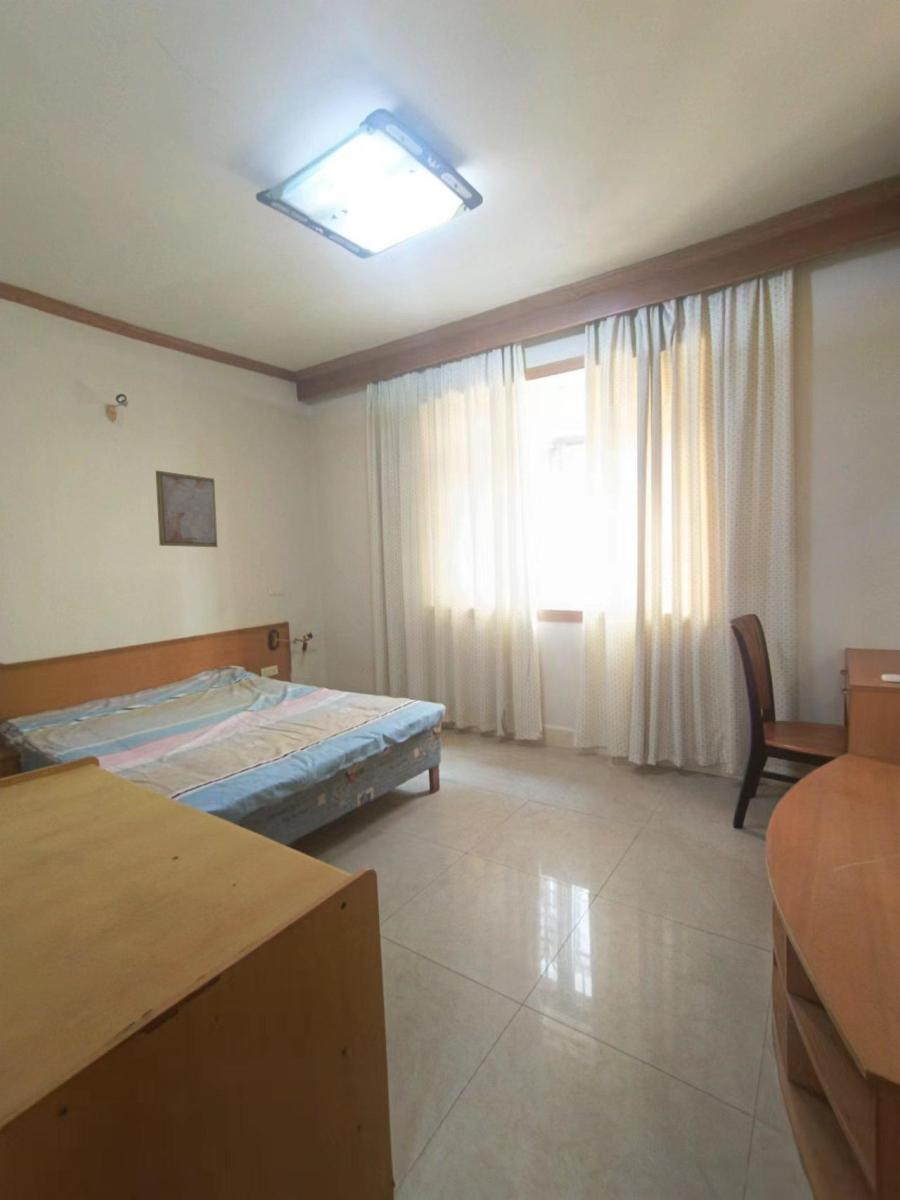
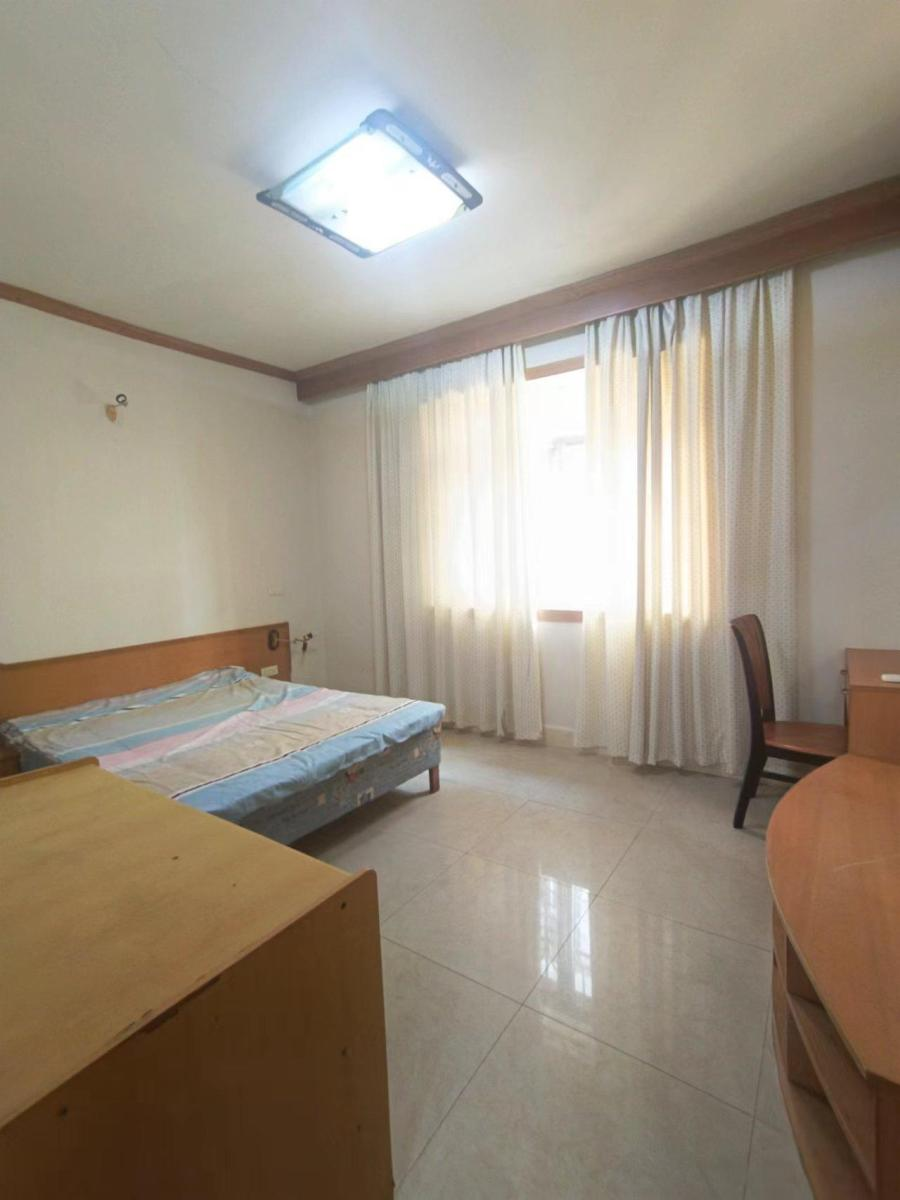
- wall art (188, 510)
